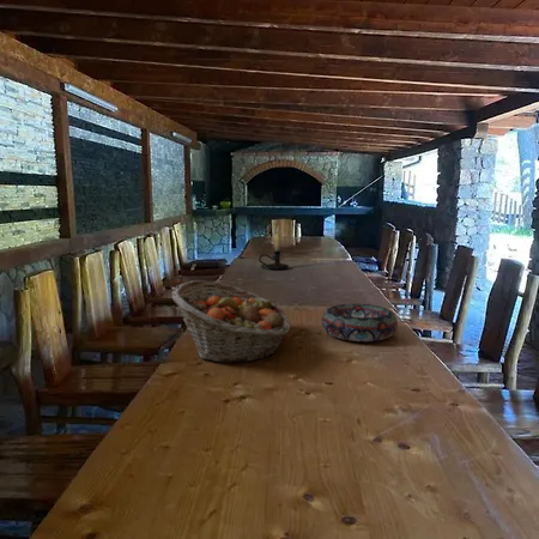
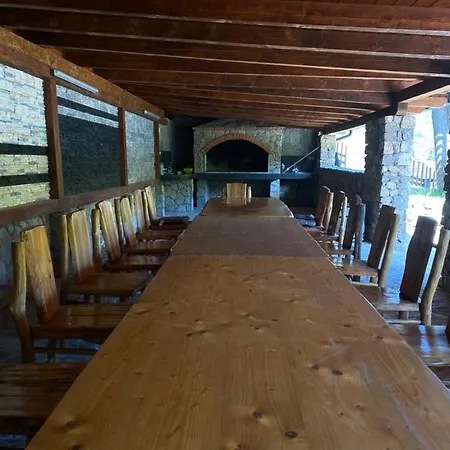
- fruit basket (232, 316)
- decorative bowl (358, 322)
- candle holder (274, 247)
